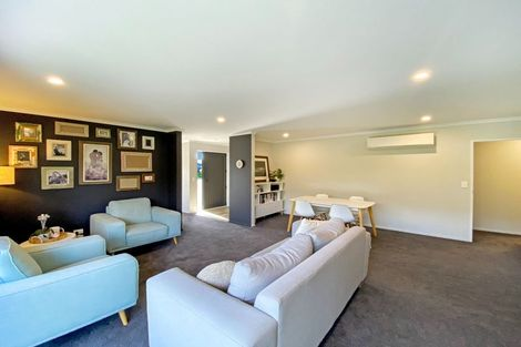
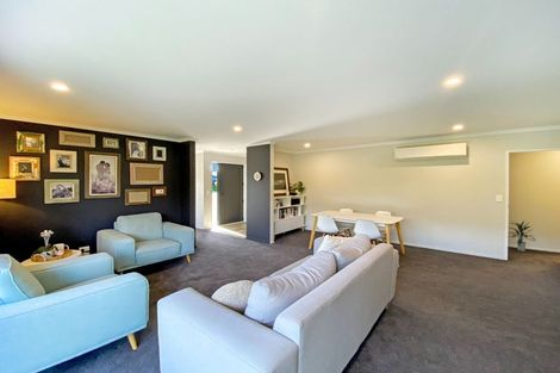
+ indoor plant (519, 235)
